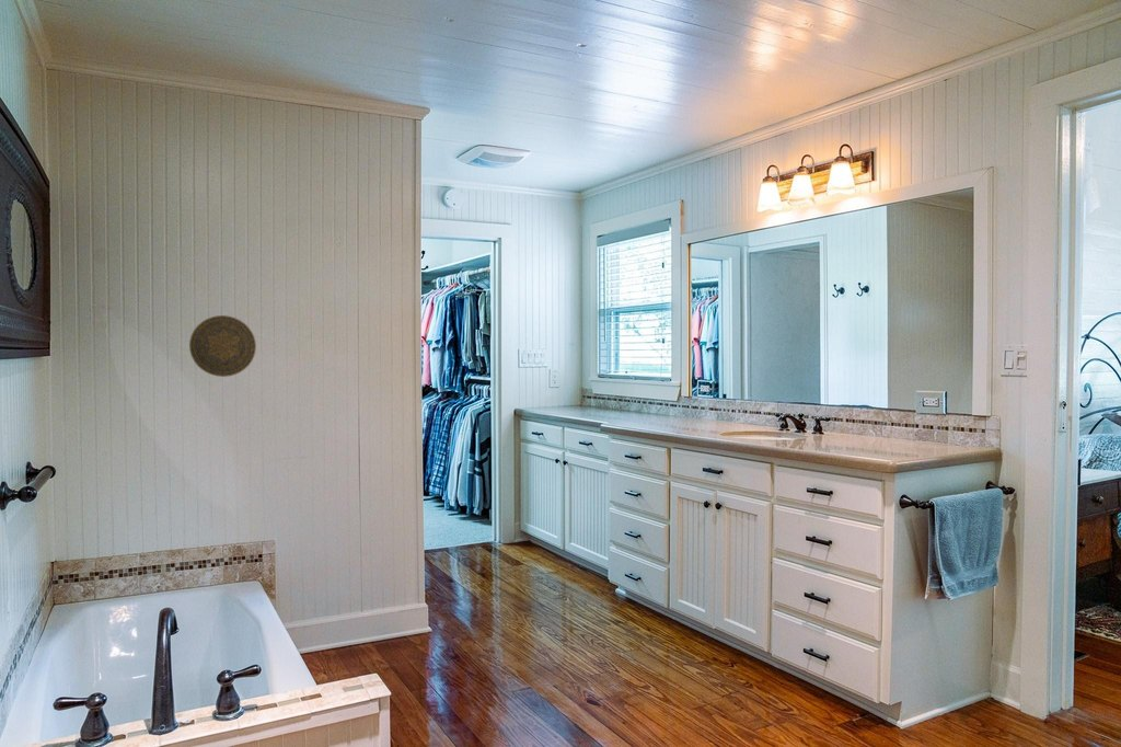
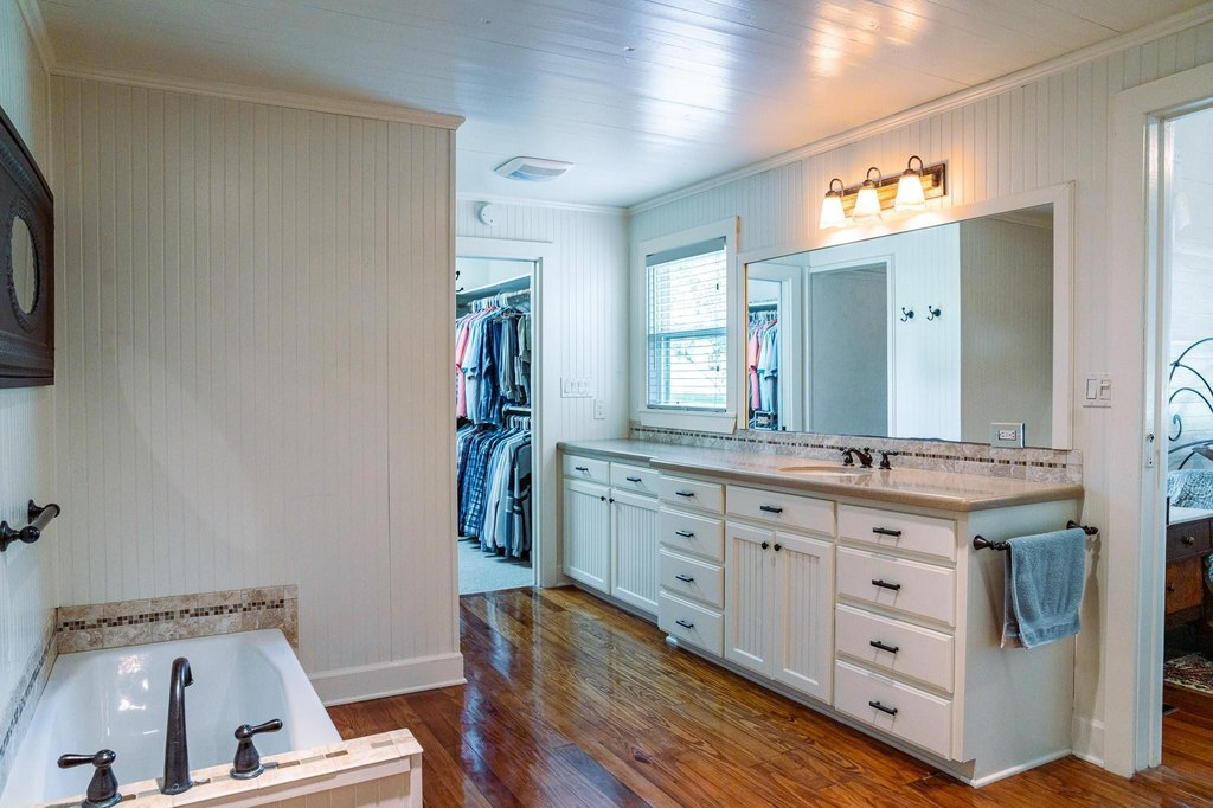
- decorative plate (223, 345)
